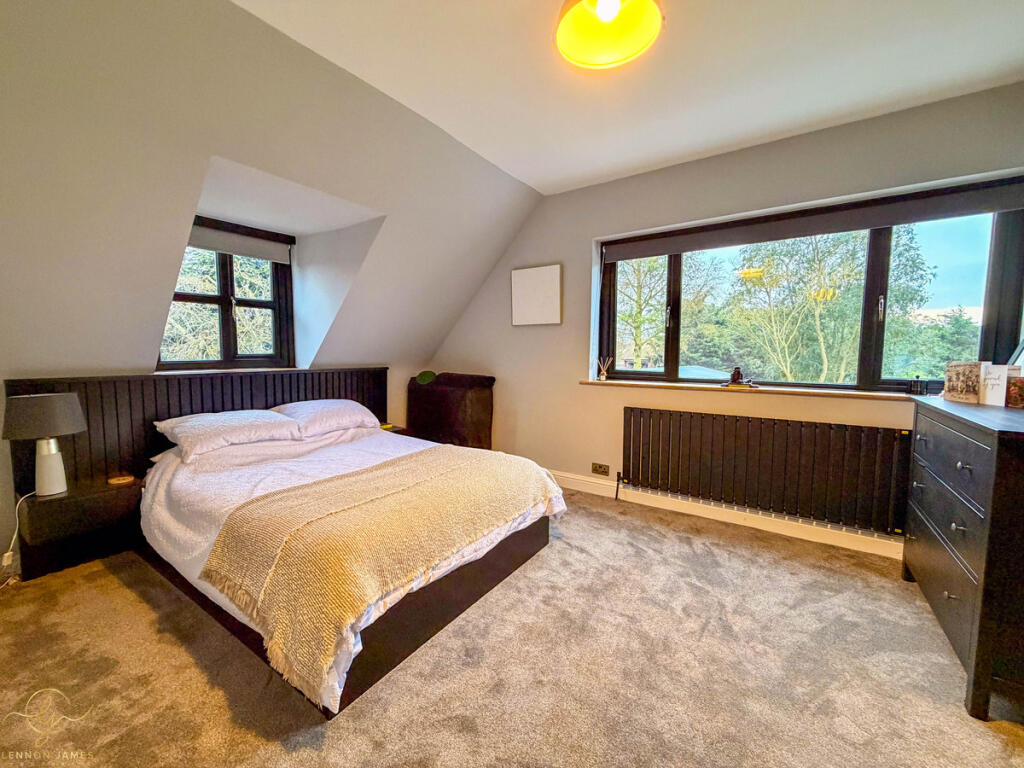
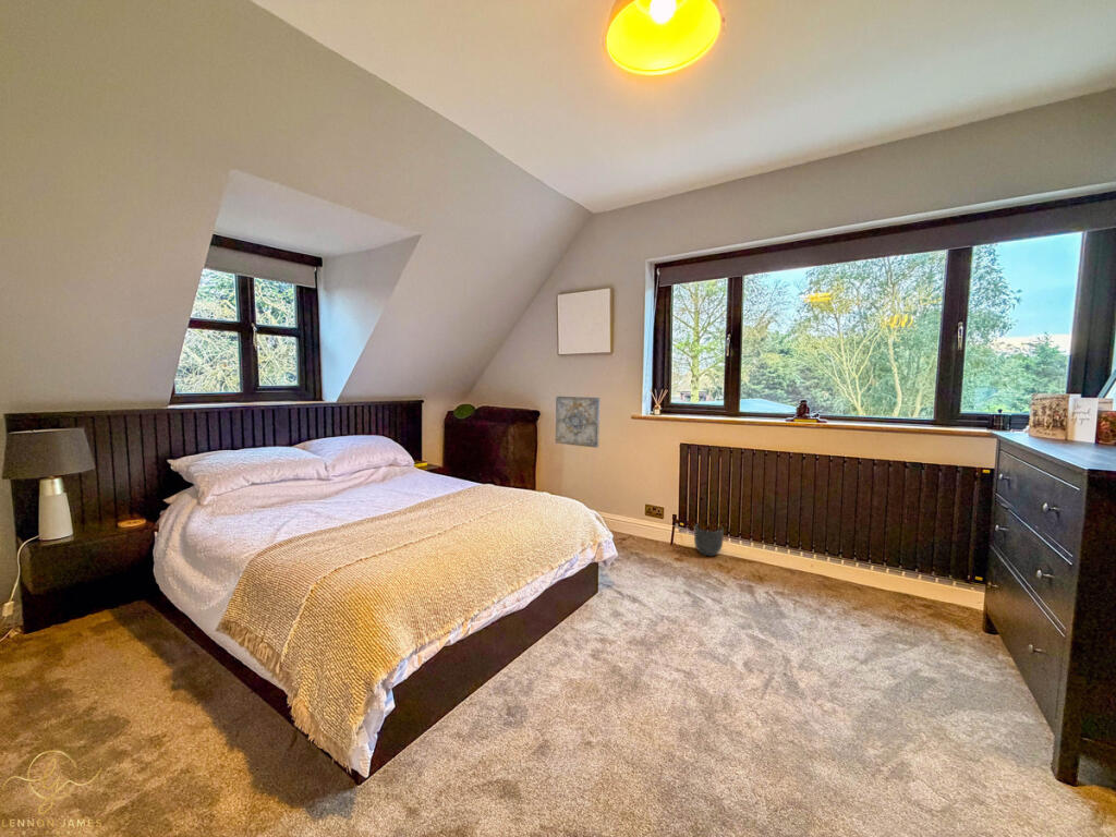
+ planter (708, 539)
+ wall art (577, 421)
